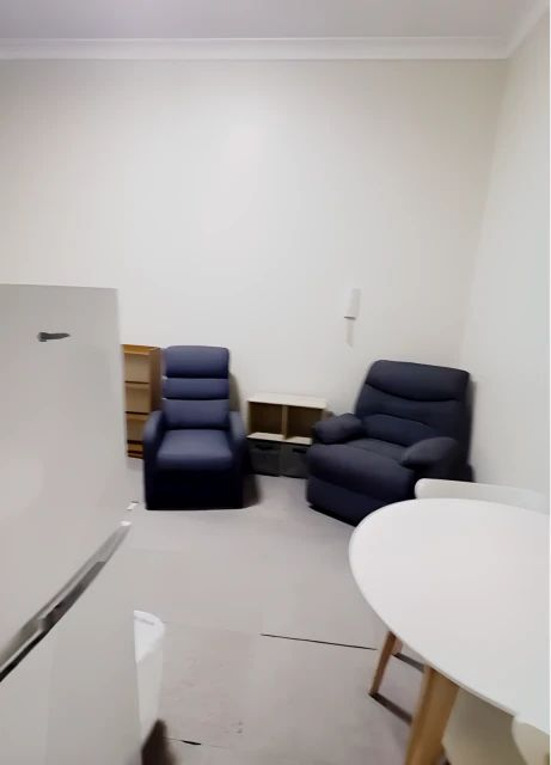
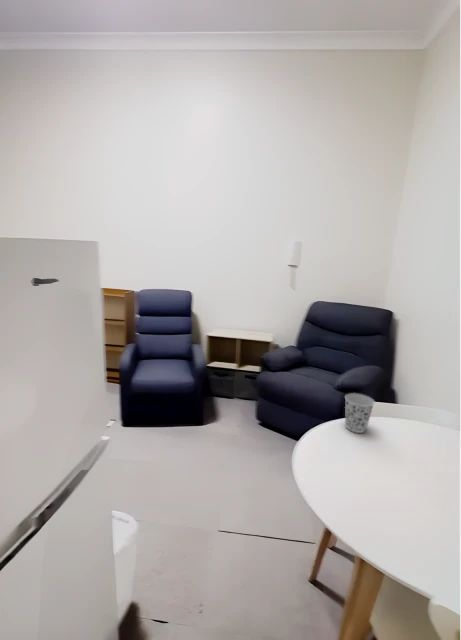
+ cup (357, 413)
